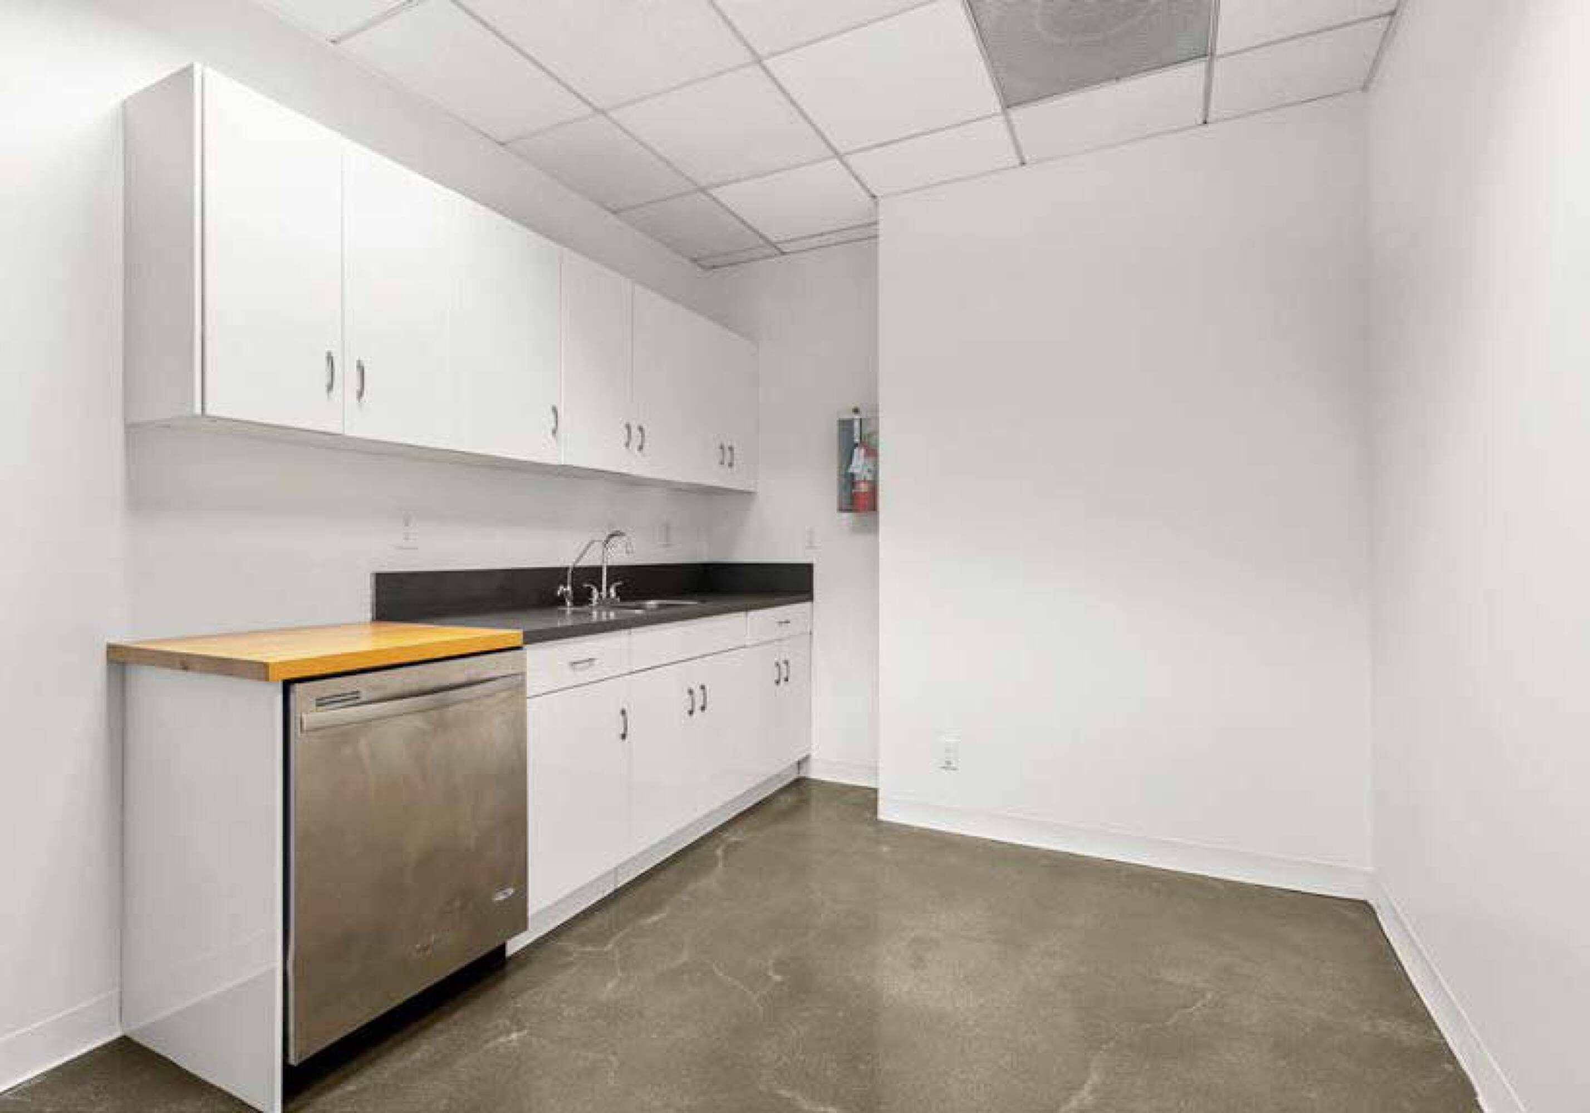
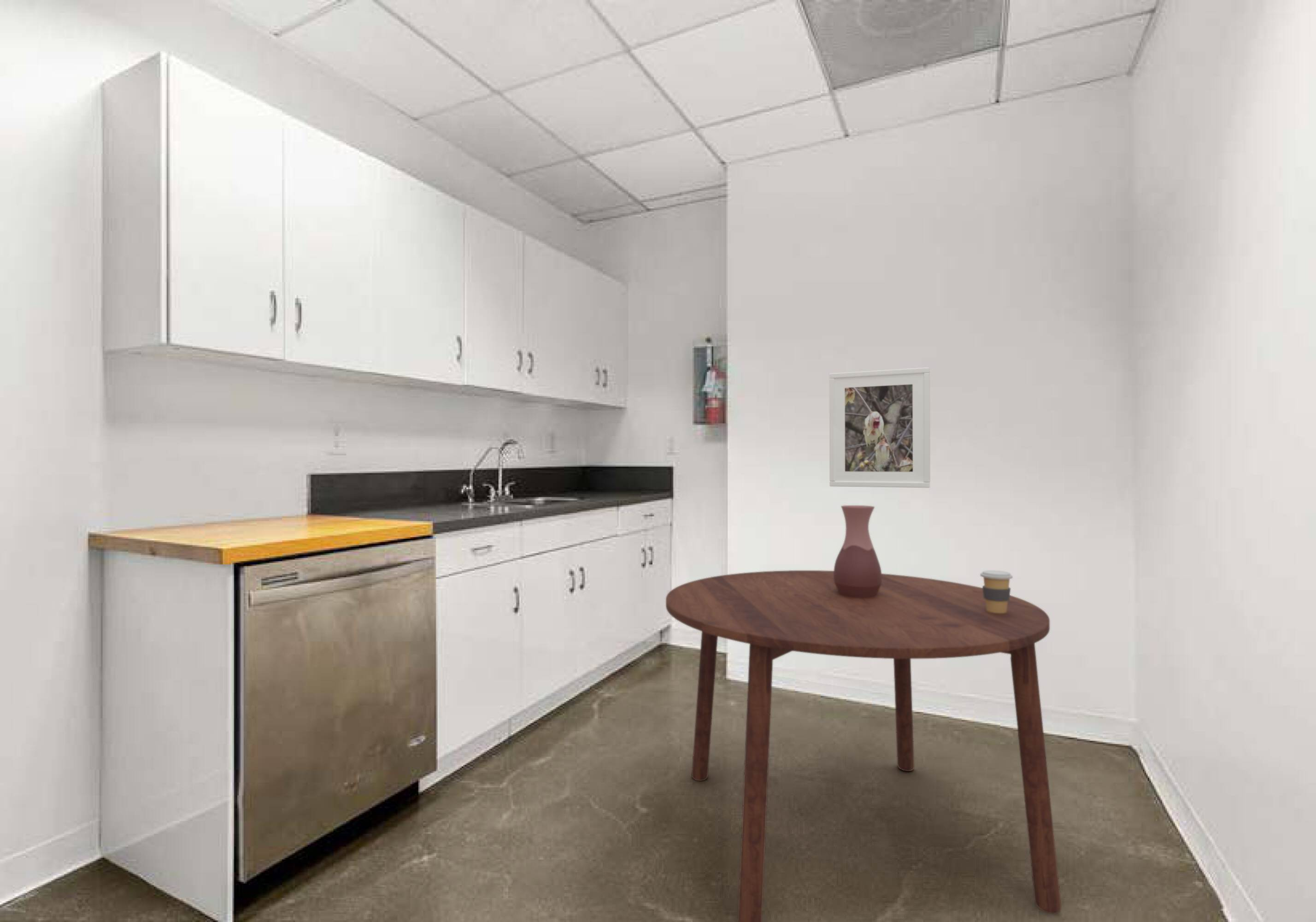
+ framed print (878, 429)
+ coffee cup (996, 591)
+ vase (857, 549)
+ dining table (895, 715)
